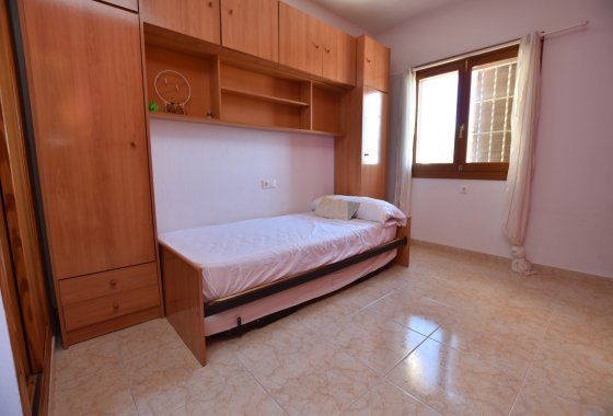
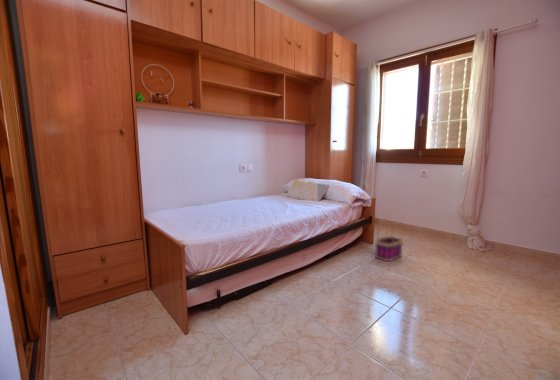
+ basket (389, 238)
